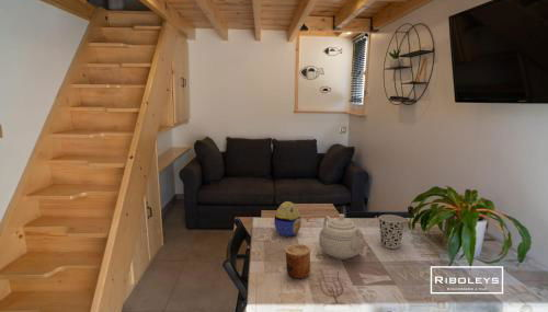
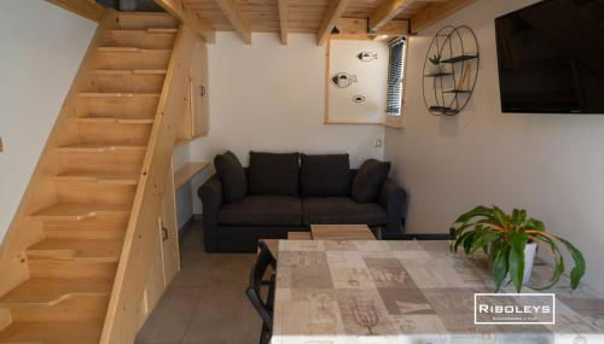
- teapot (340, 234)
- decorative egg (287, 217)
- cup (297, 261)
- cup (390, 231)
